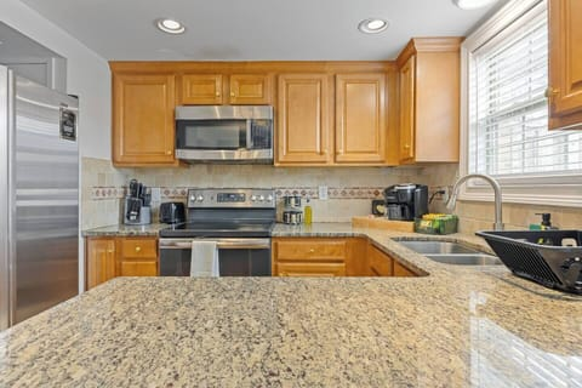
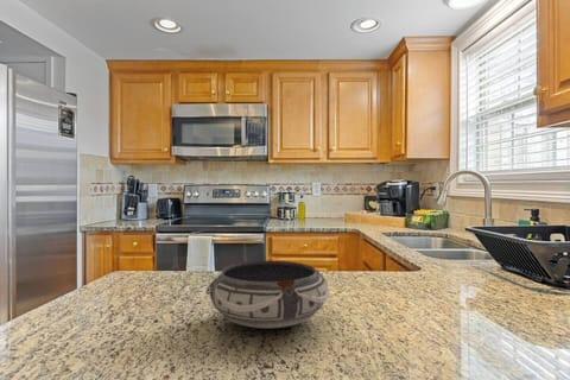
+ bowl (268, 294)
